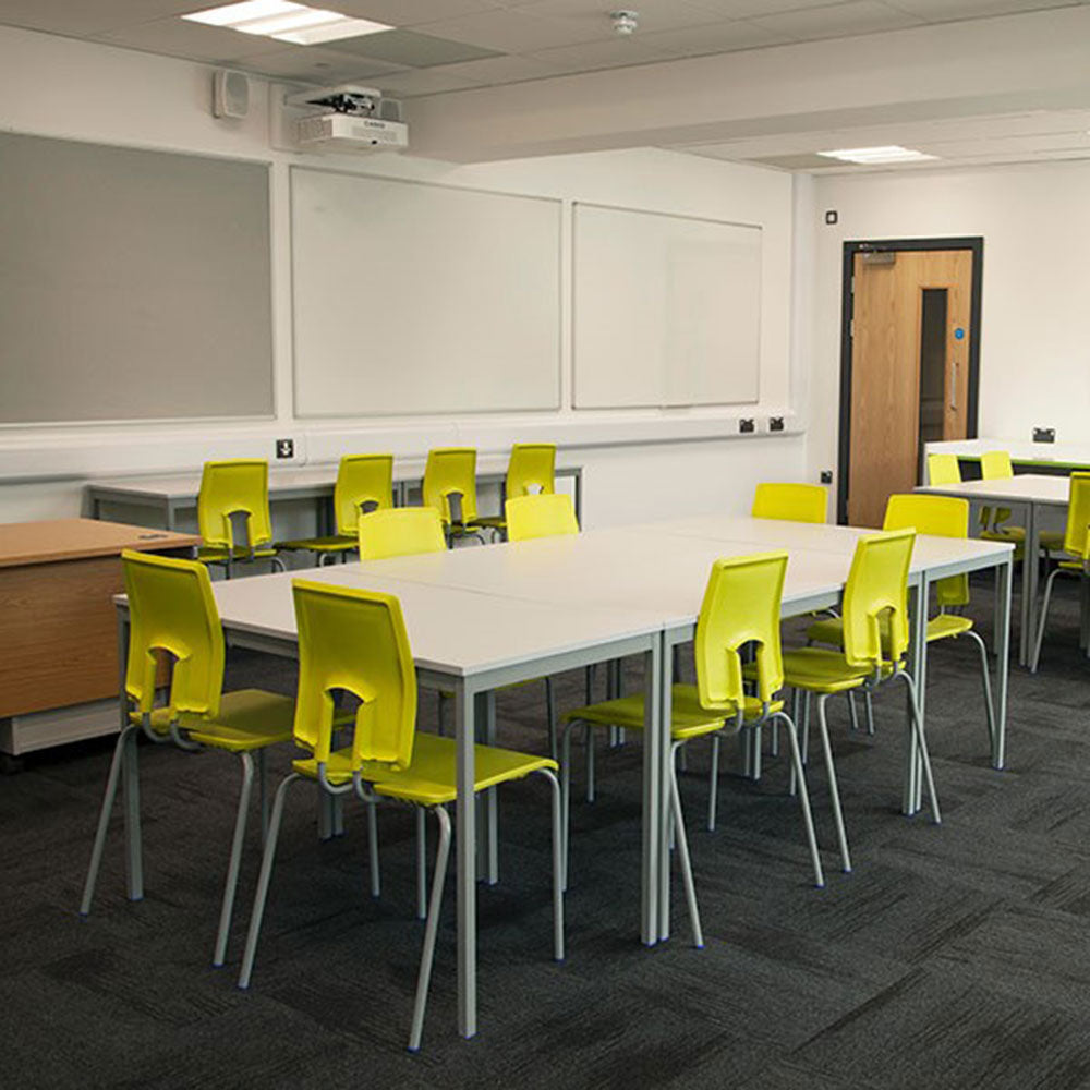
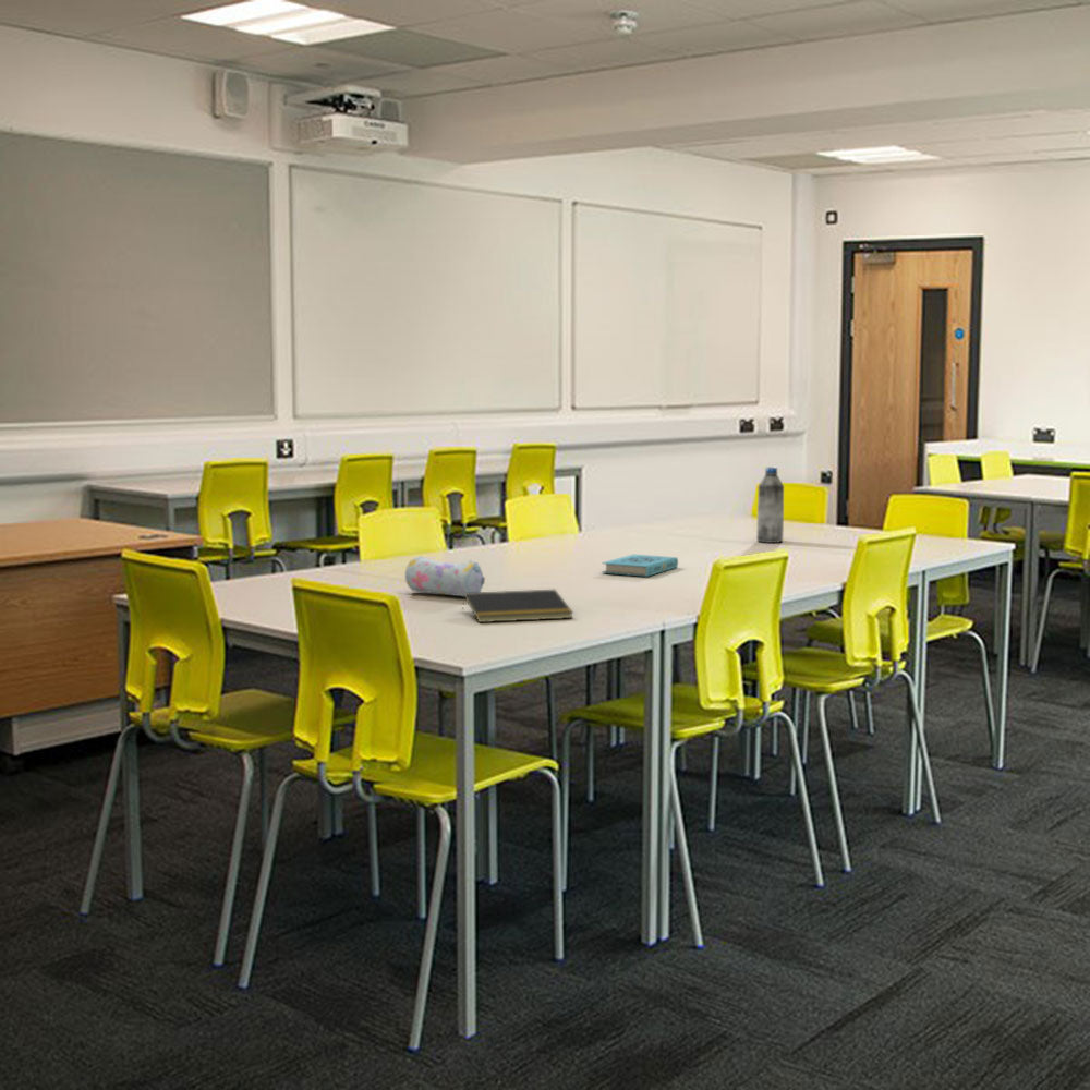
+ book (640, 565)
+ pencil case (444, 577)
+ notepad (518, 605)
+ water bottle (771, 504)
